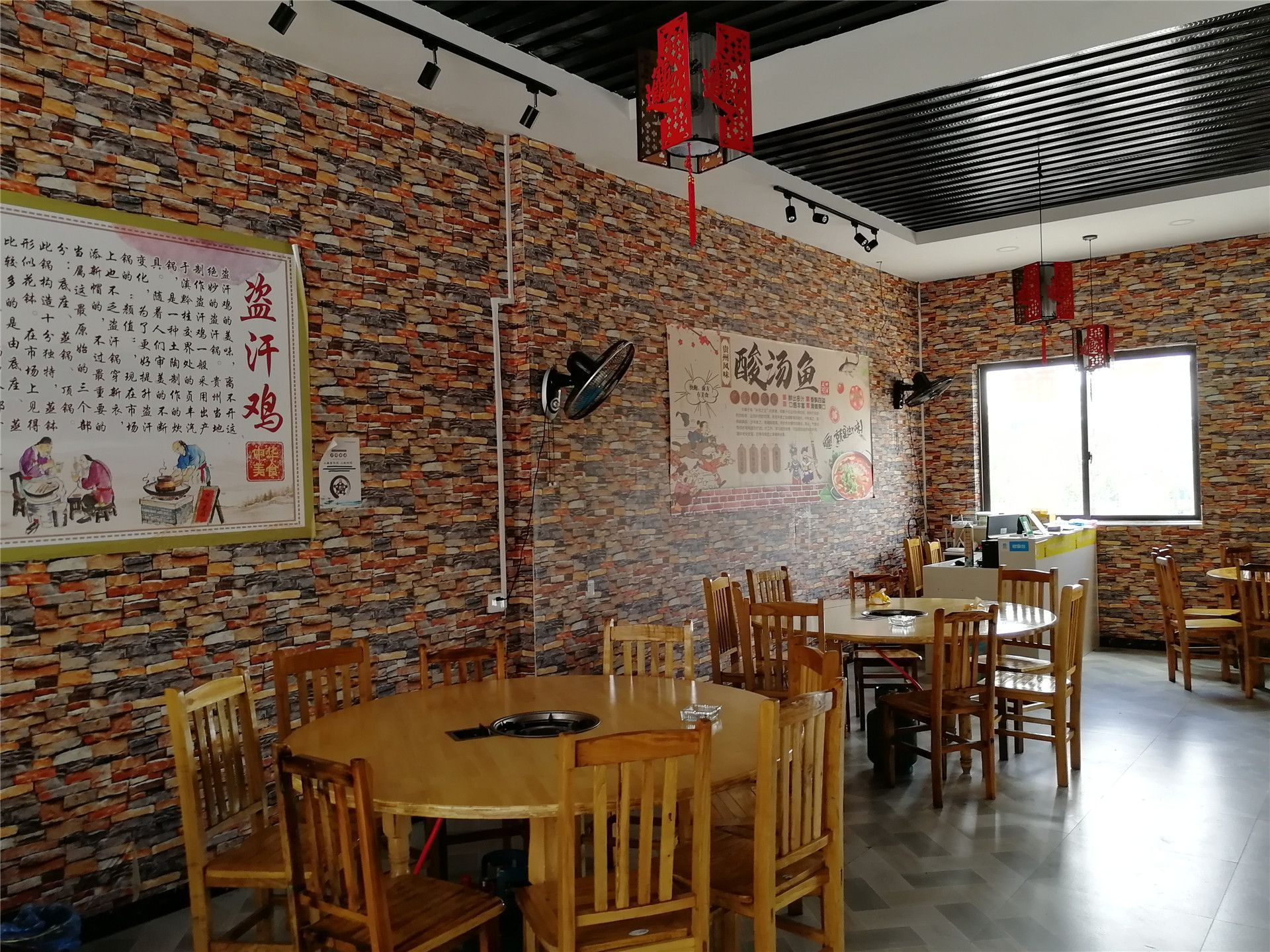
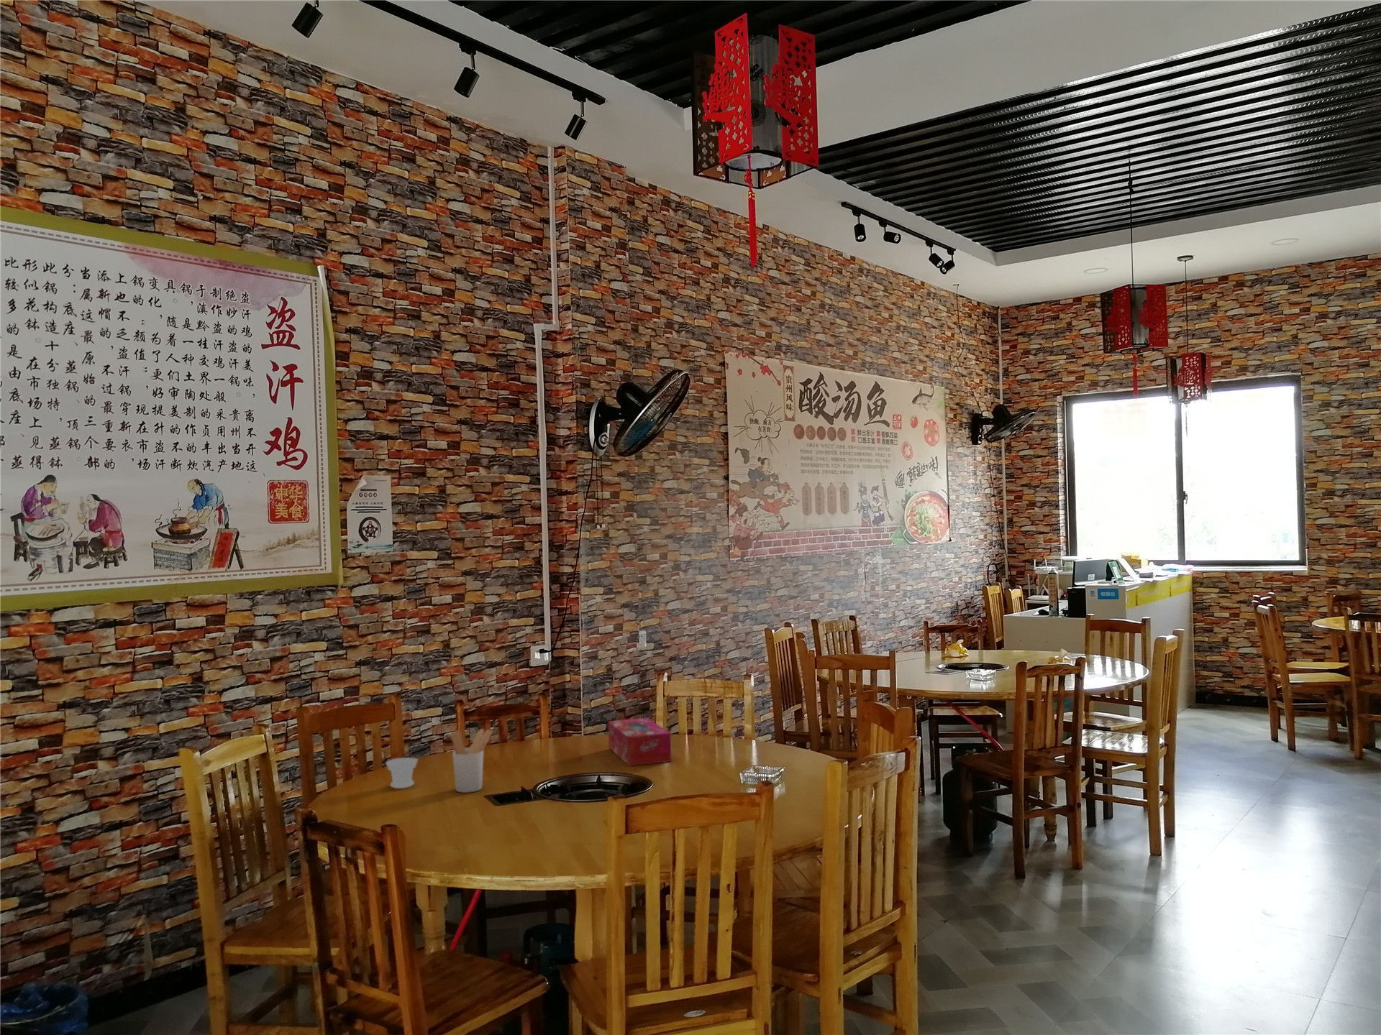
+ cup (402, 773)
+ utensil holder (473, 758)
+ tissue box (638, 740)
